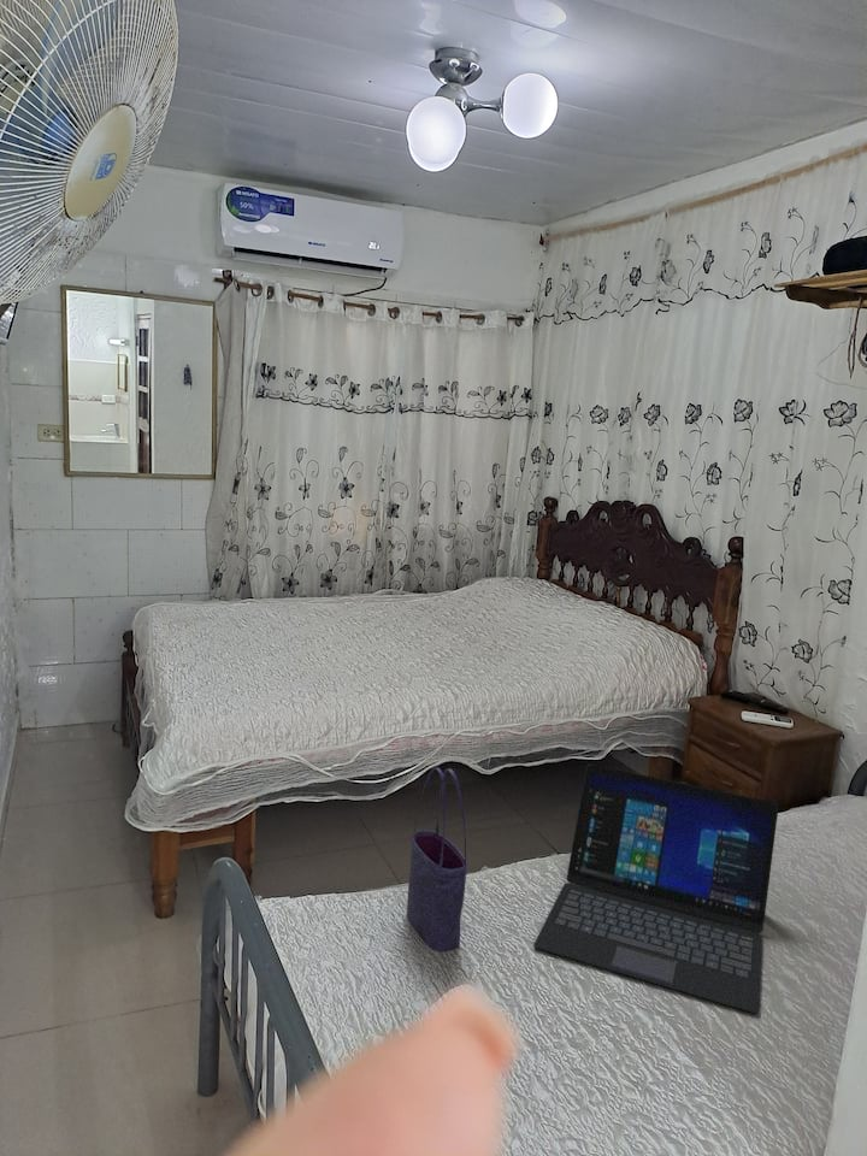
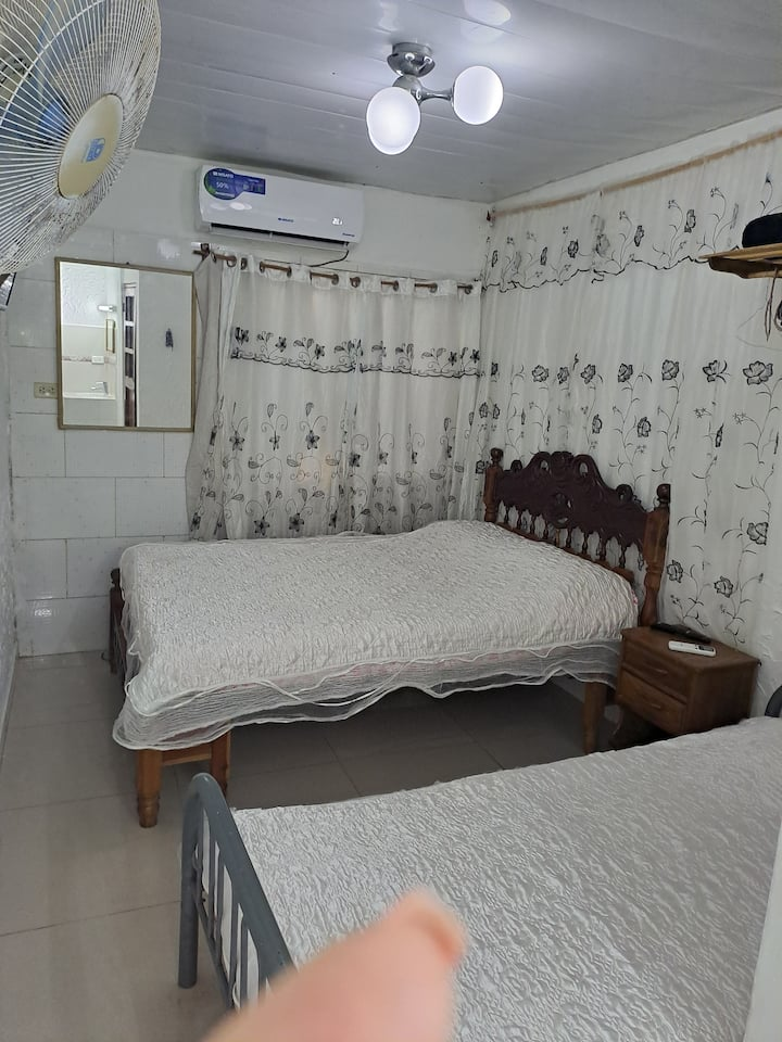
- tote bag (438, 851)
- laptop (661, 871)
